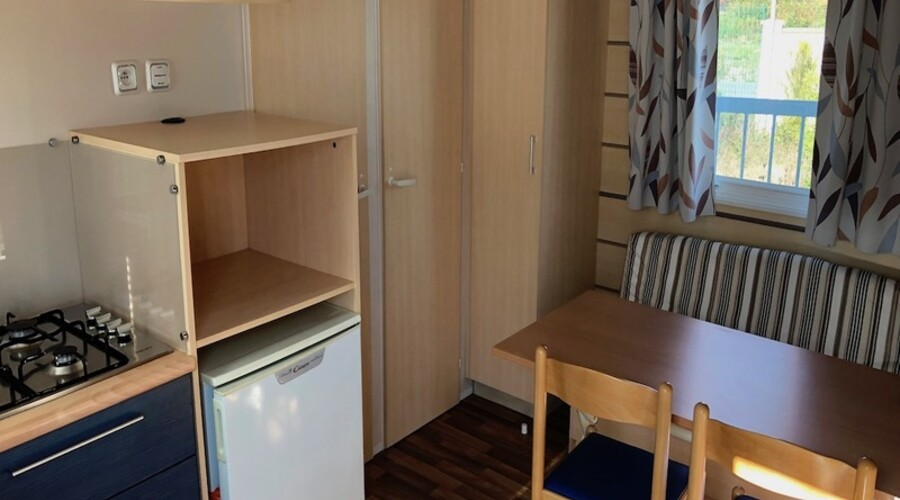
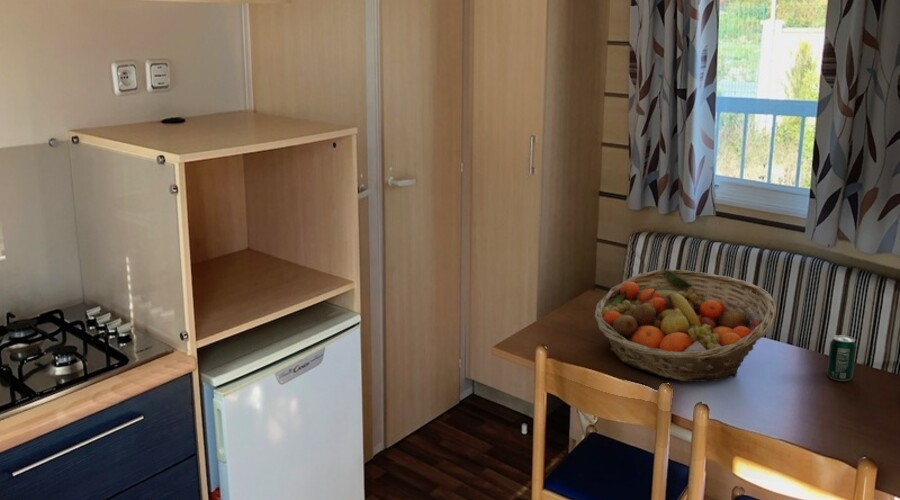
+ fruit basket (680, 322)
+ beverage can (841, 357)
